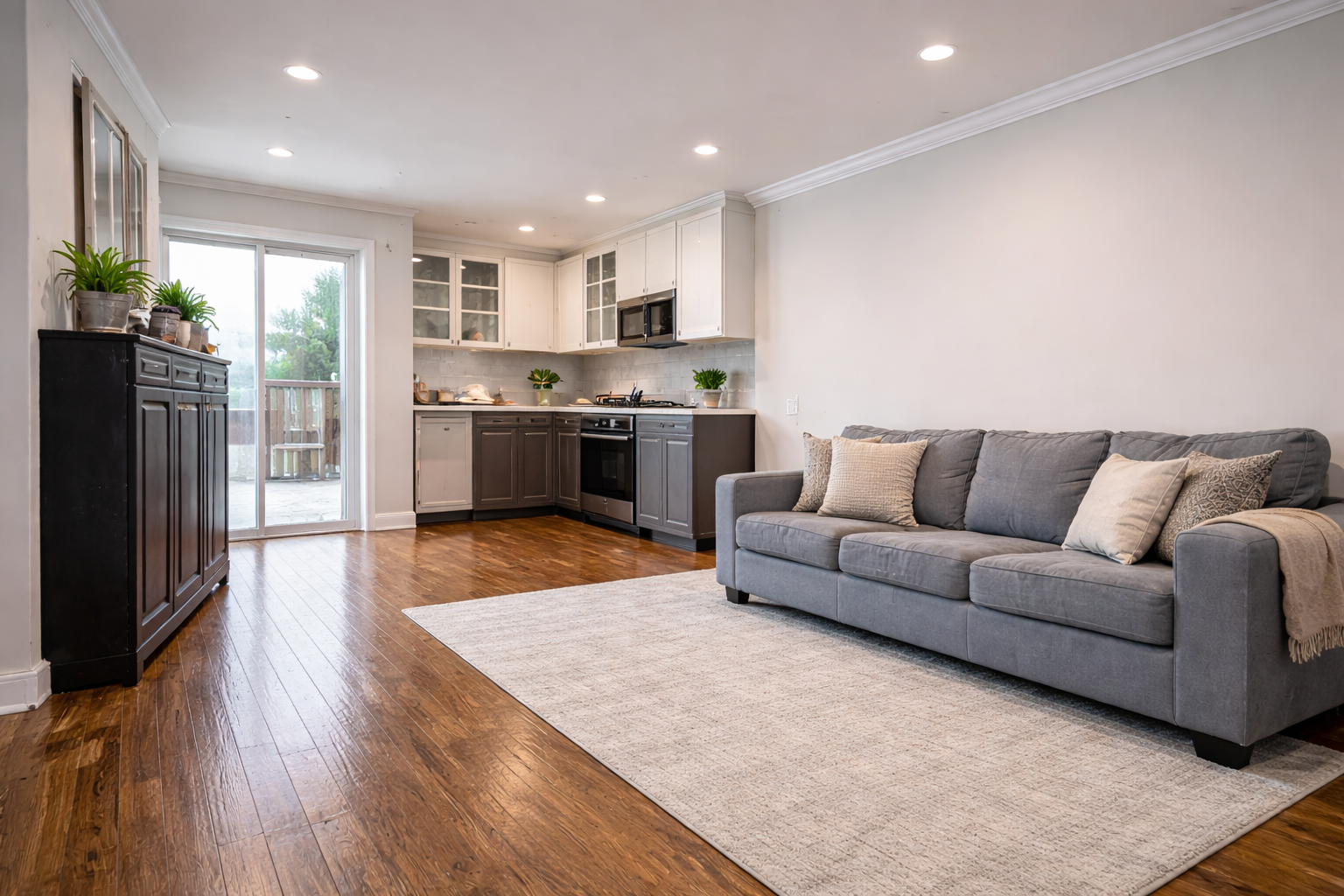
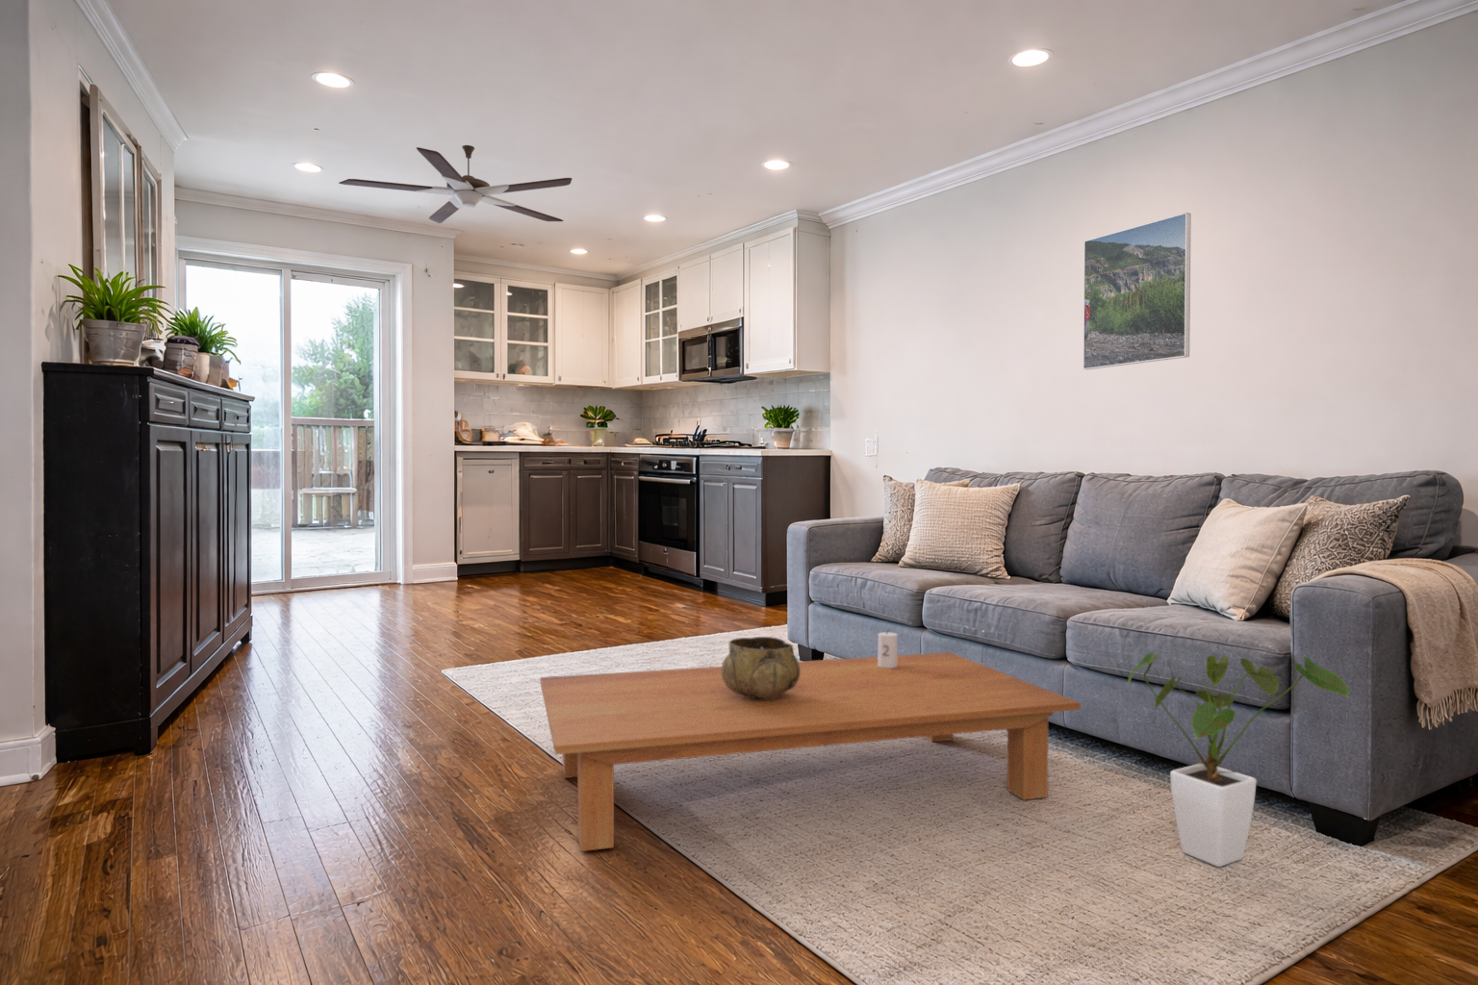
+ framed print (1134, 296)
+ house plant (1226, 754)
+ candle (887, 646)
+ coffee table (794, 735)
+ decorative bowl (760, 667)
+ ceiling fan (457, 176)
